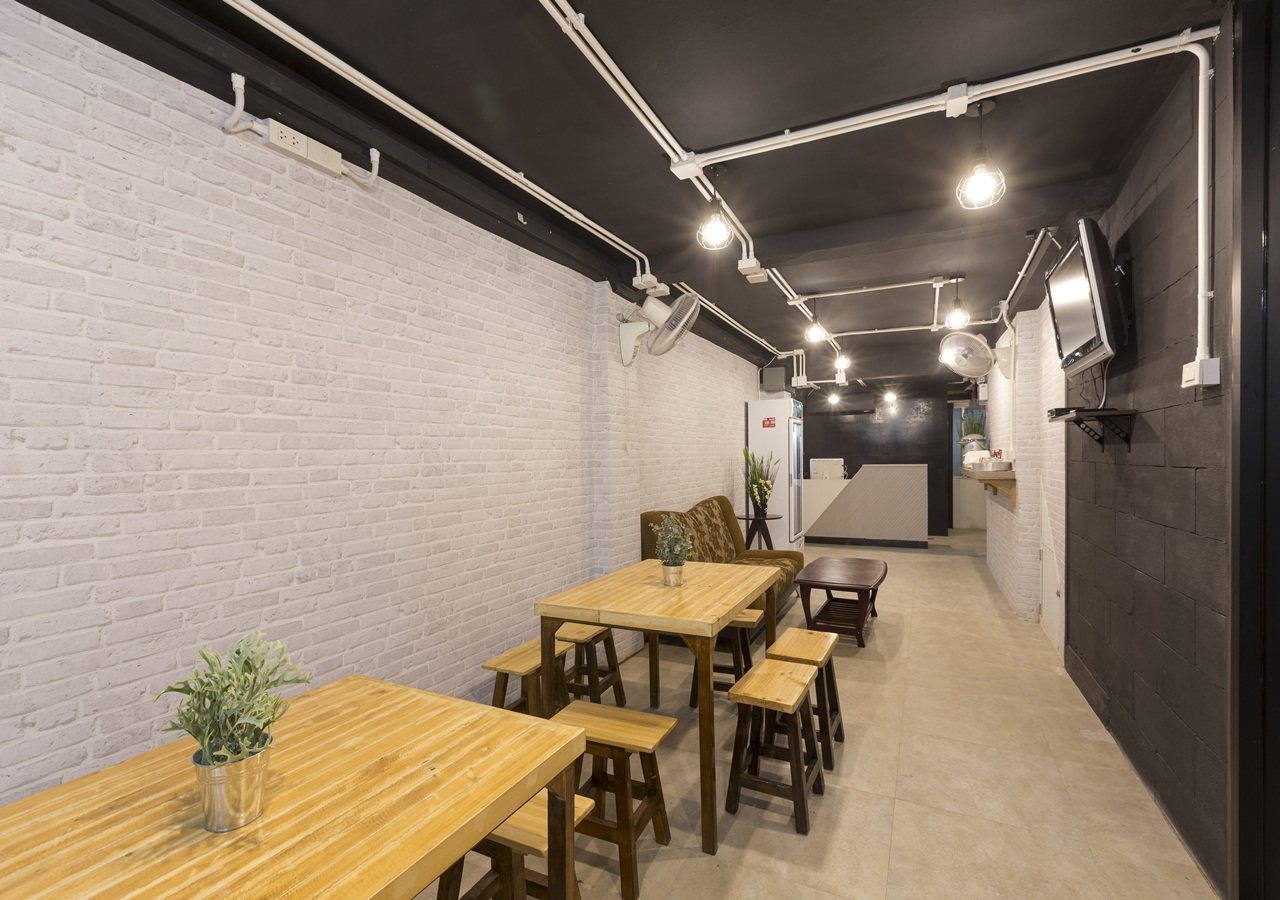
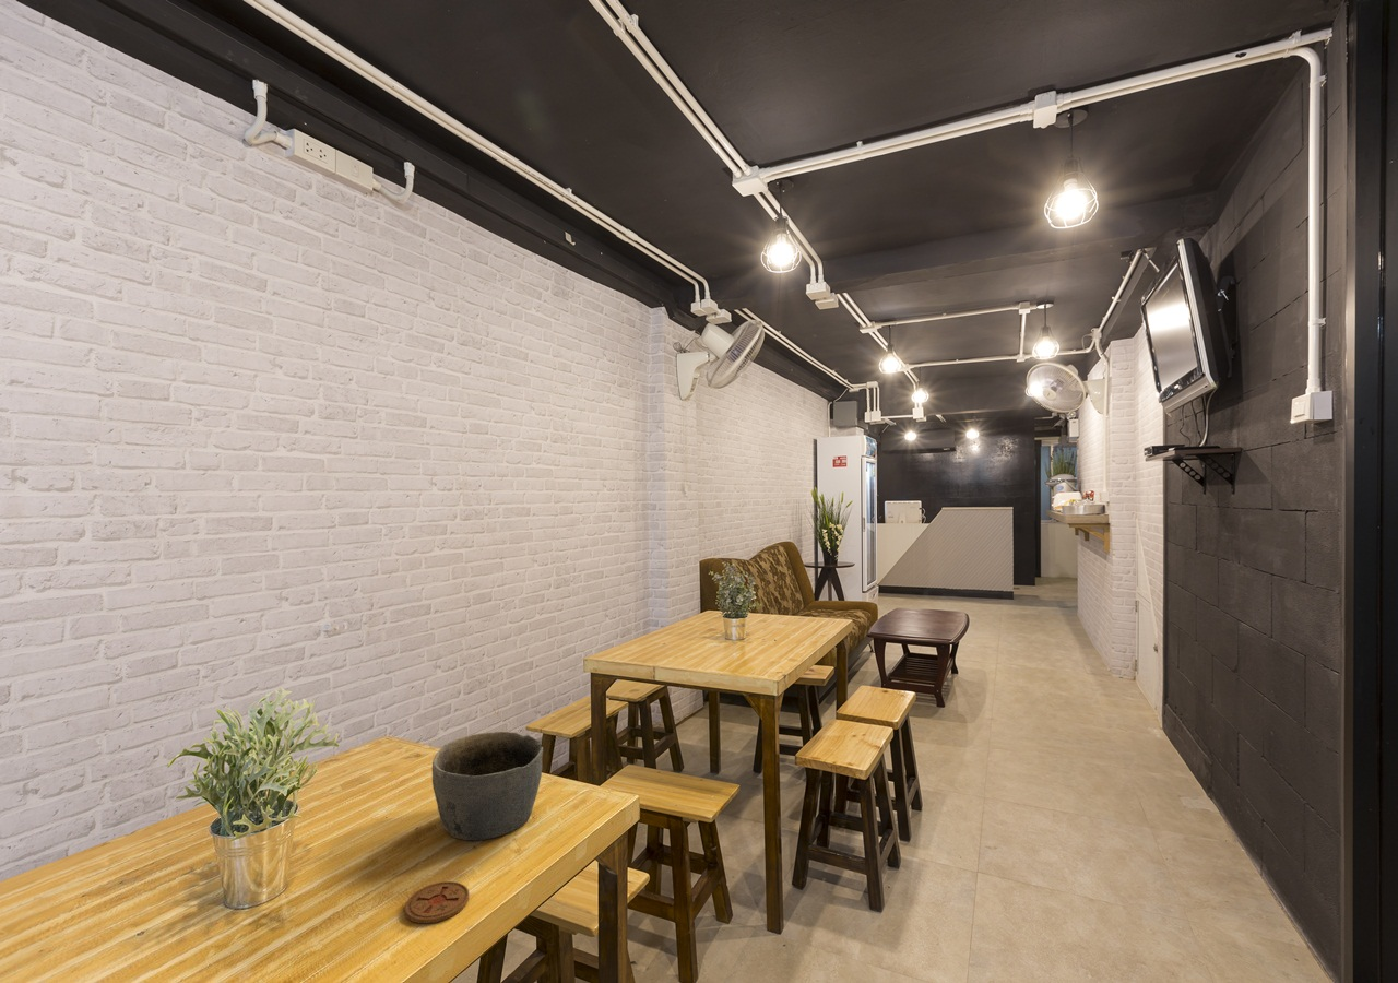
+ bowl (488, 784)
+ coaster (437, 901)
